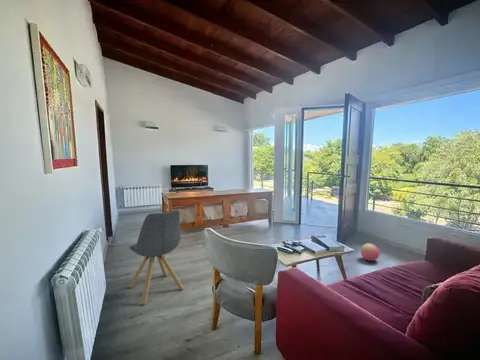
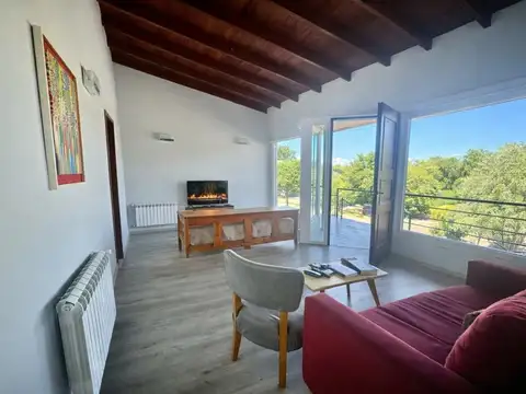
- ball (369, 252)
- bar stool (156, 249)
